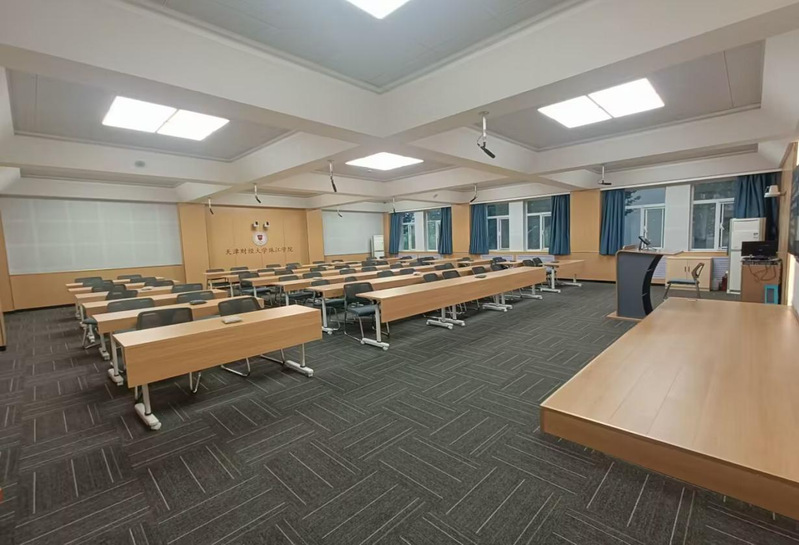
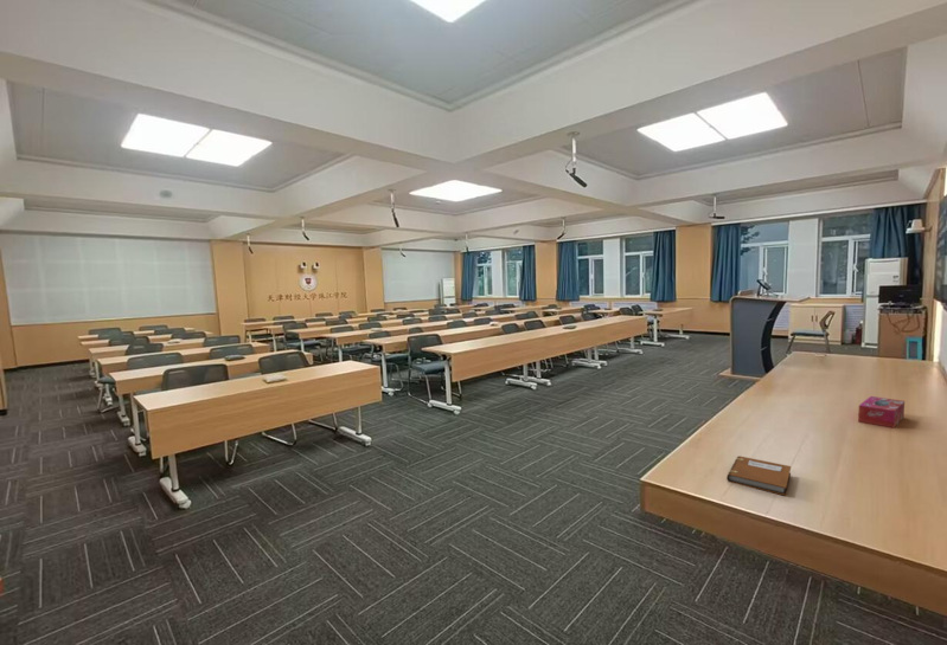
+ tissue box (881, 411)
+ notebook (759, 472)
